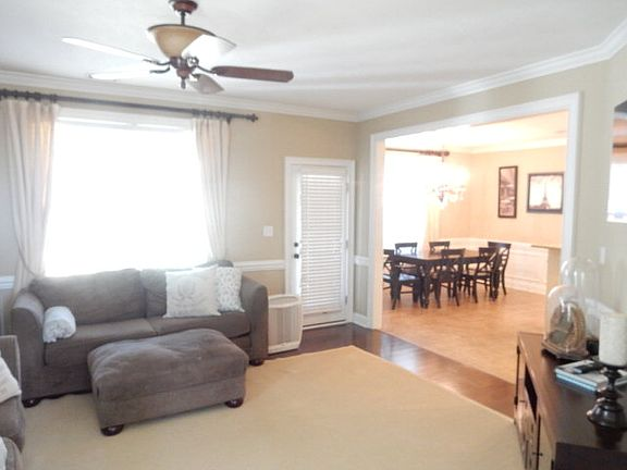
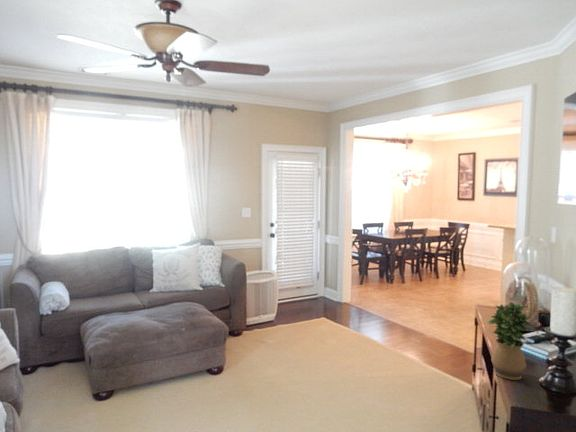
+ potted plant (510, 337)
